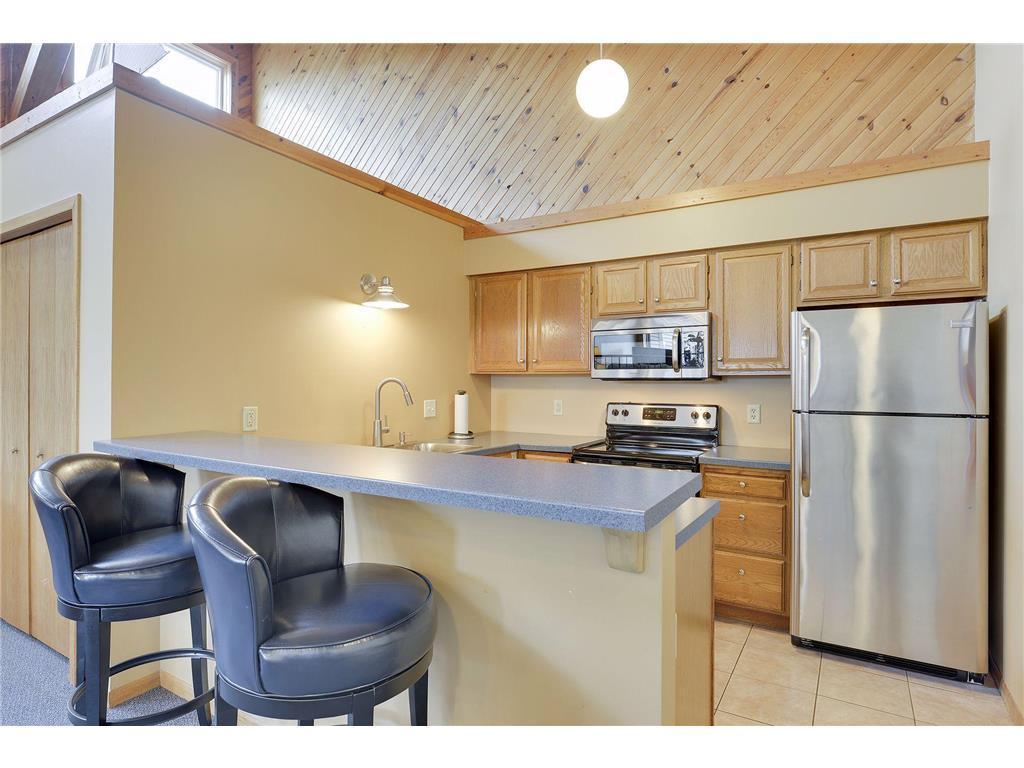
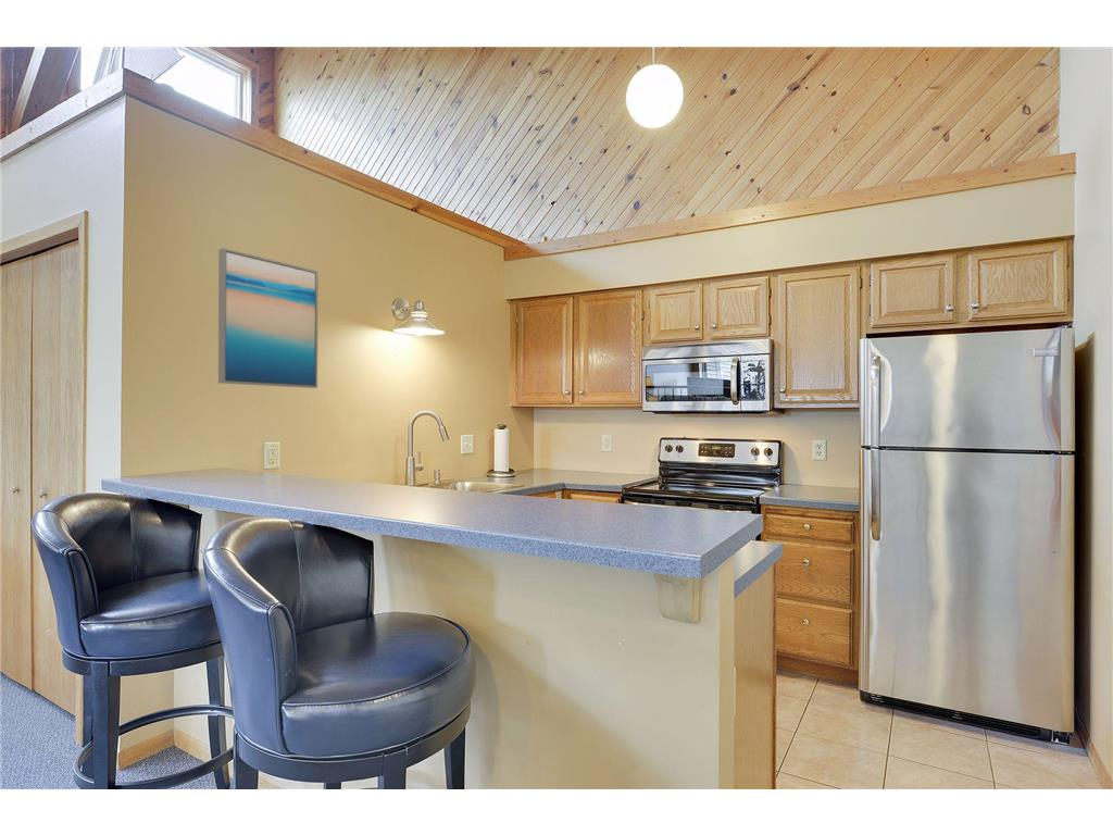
+ wall art (271, 323)
